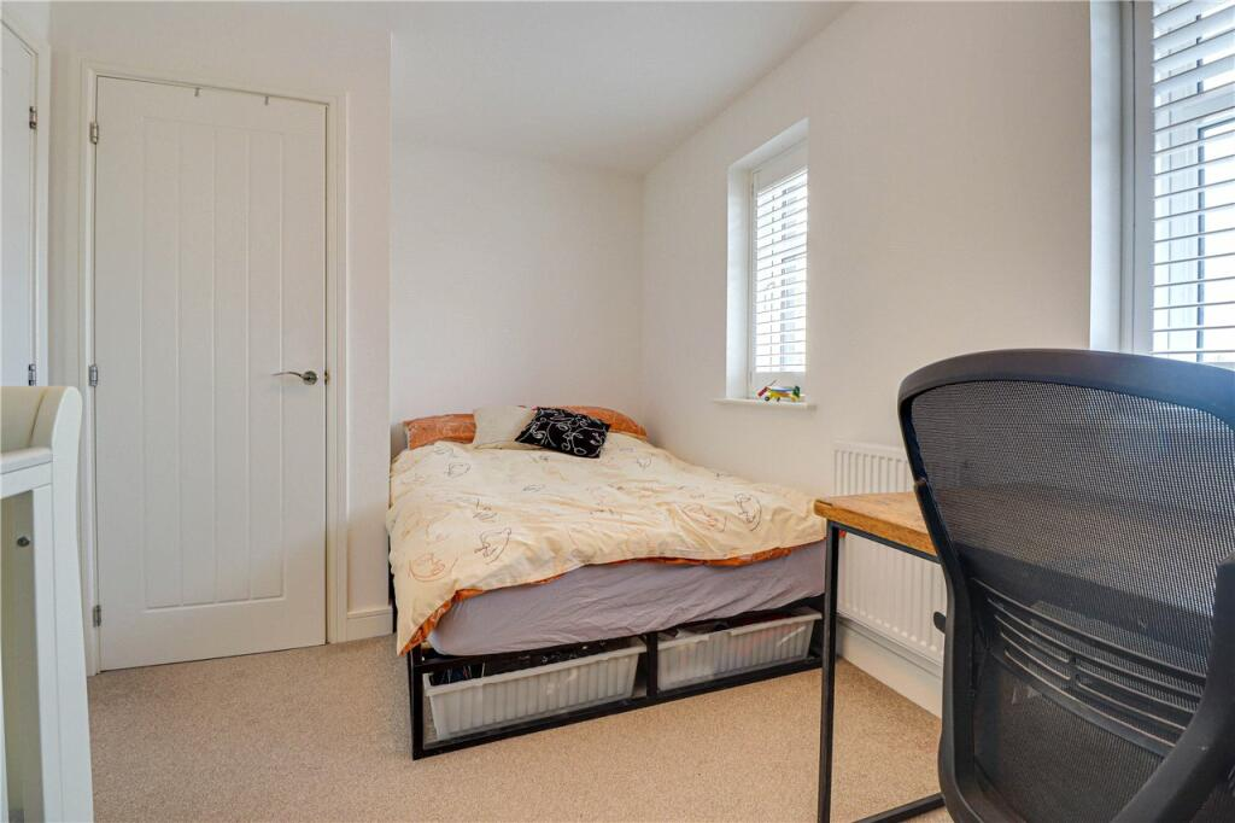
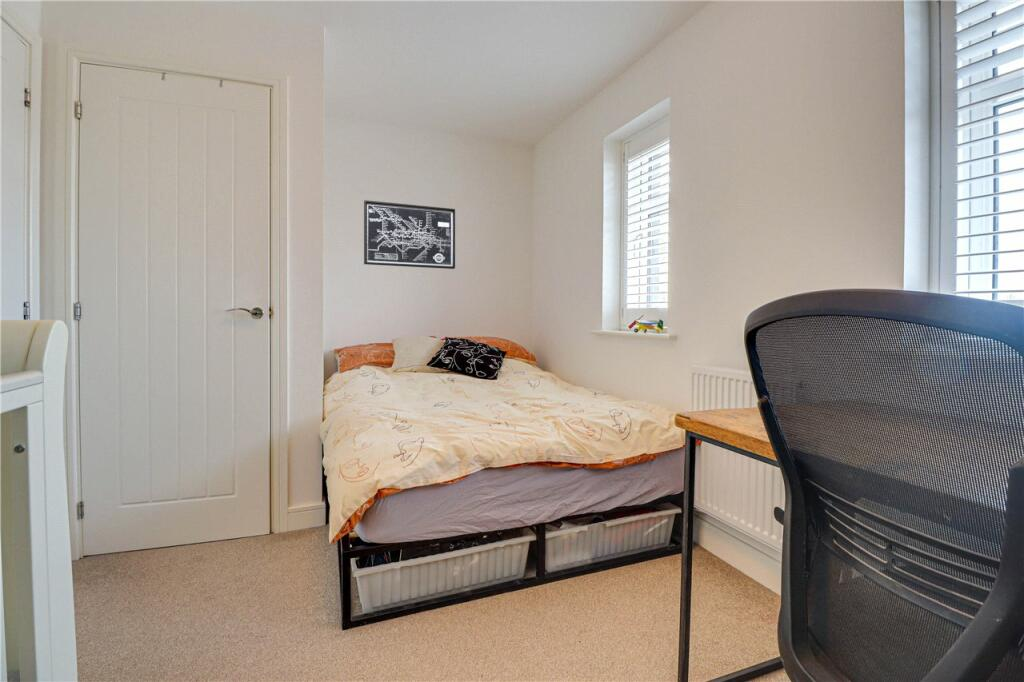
+ wall art (410, 235)
